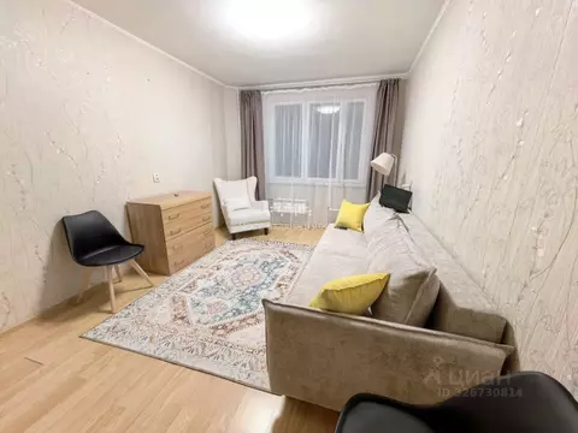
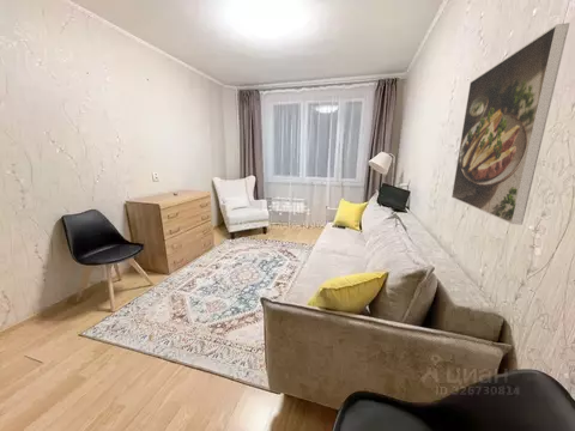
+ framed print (490, 139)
